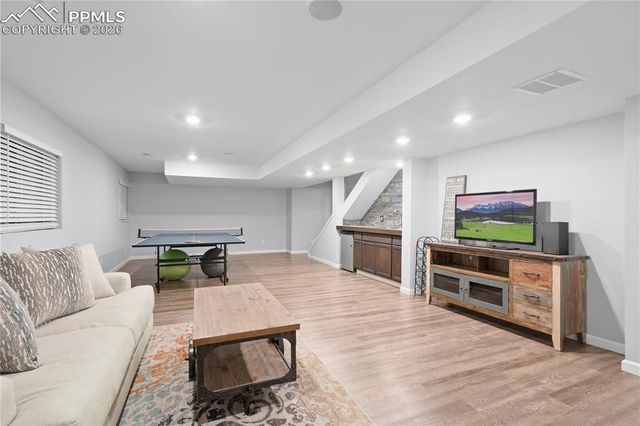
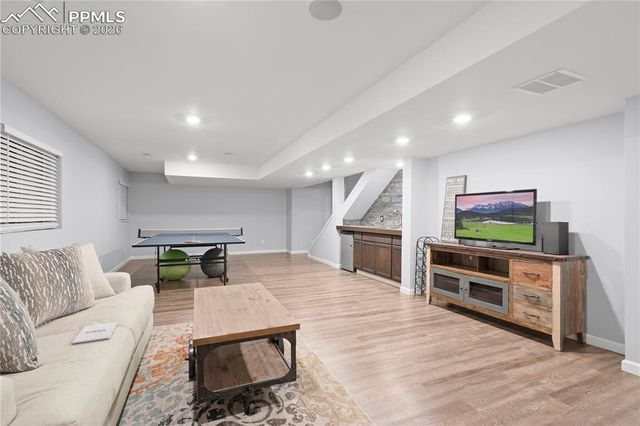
+ magazine (96, 331)
